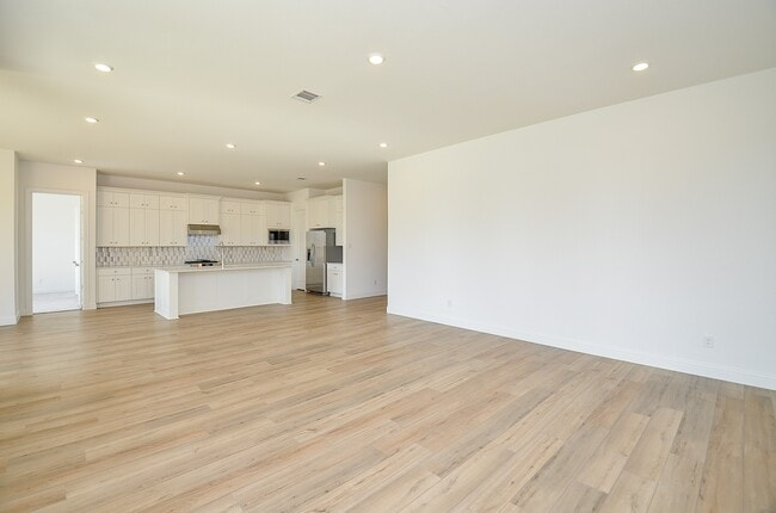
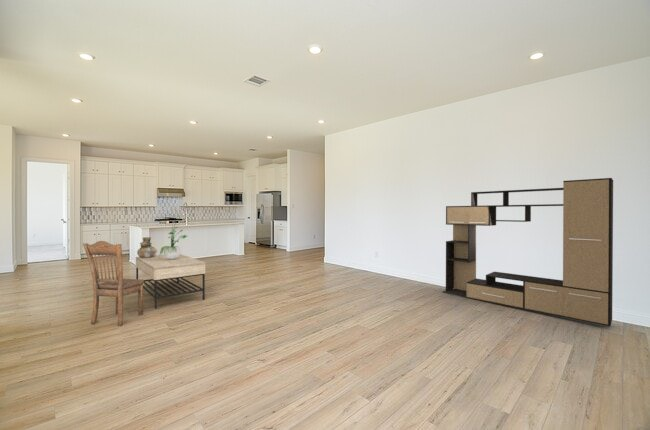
+ potted plant (173, 239)
+ coffee table (168, 276)
+ vessel (147, 247)
+ media console (515, 221)
+ dining chair (117, 279)
